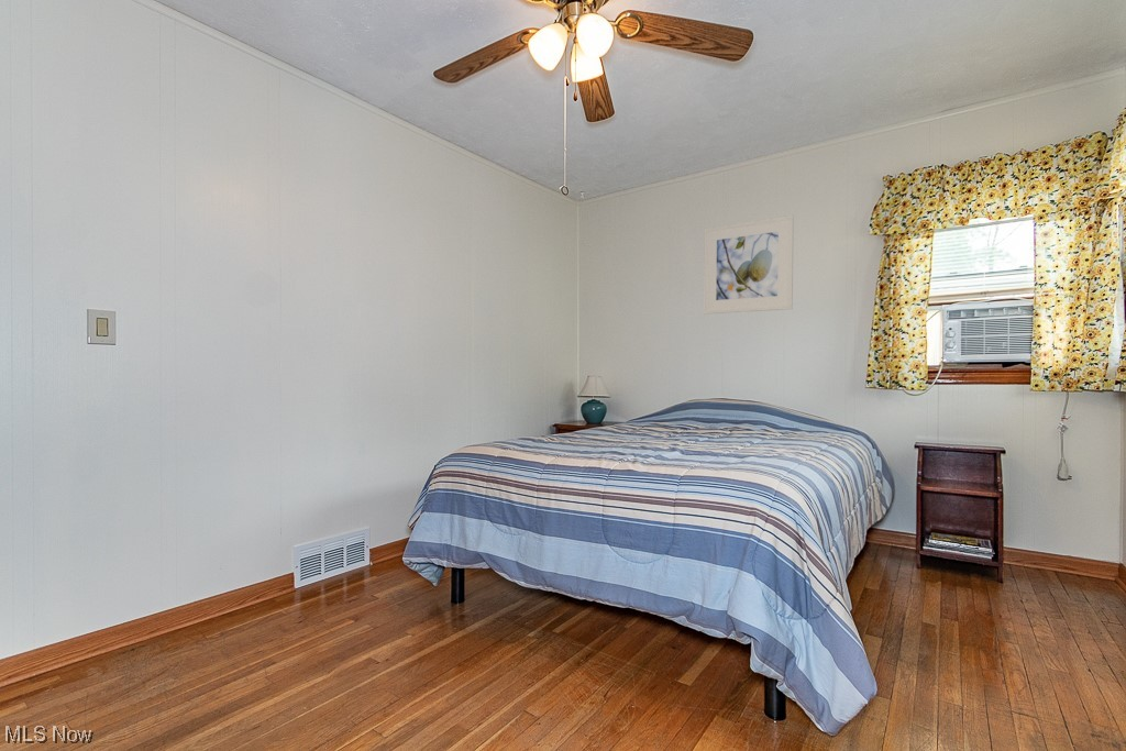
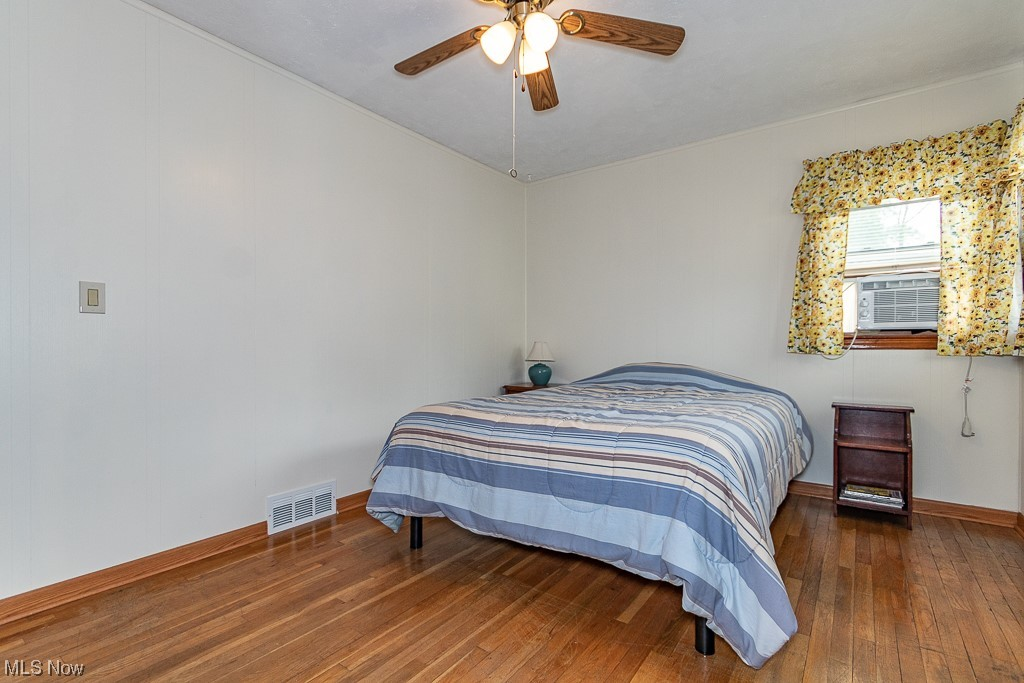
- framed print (746, 267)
